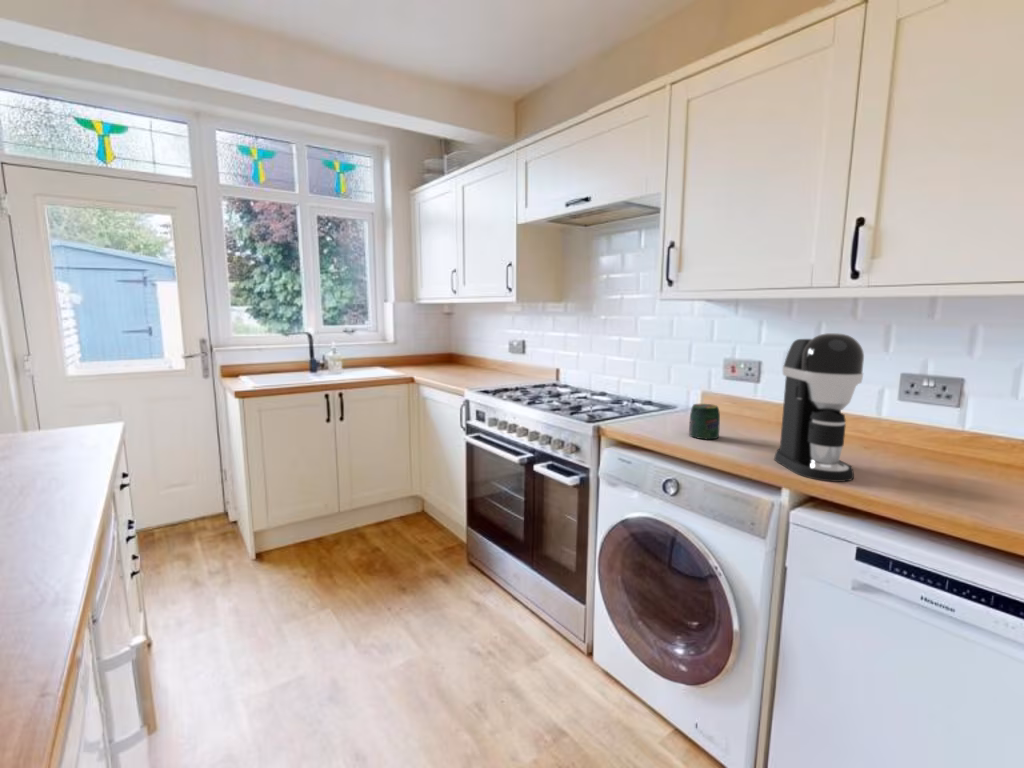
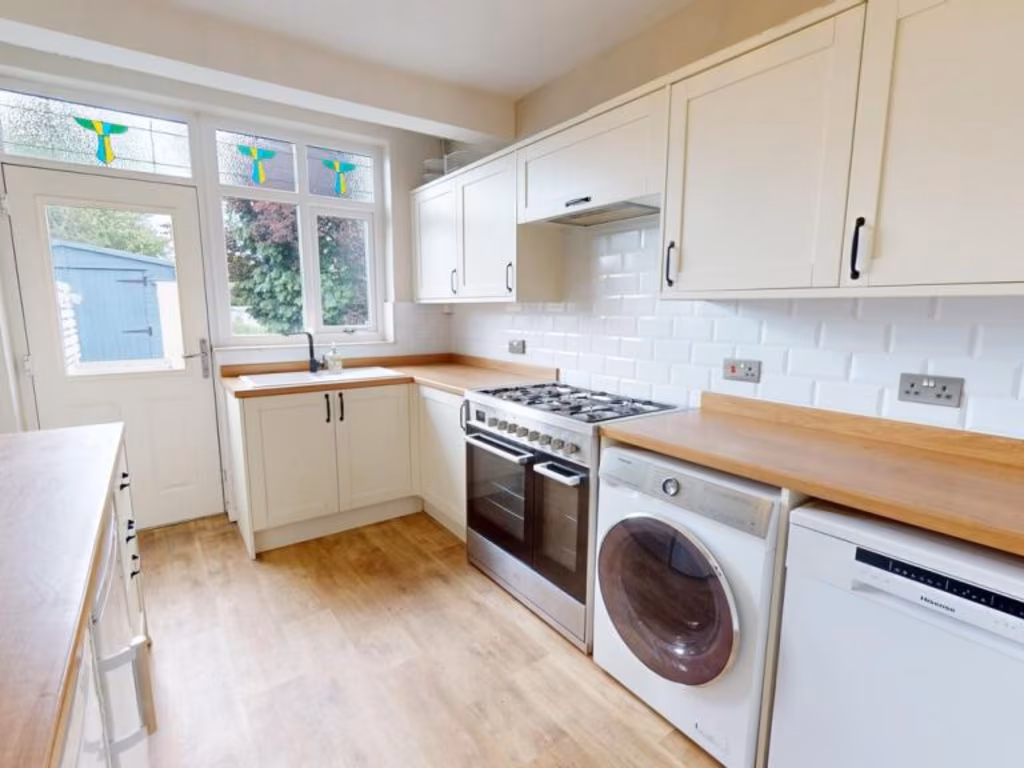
- coffee maker (817, 401)
- jar (704, 421)
